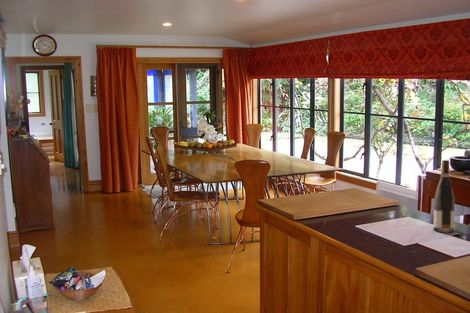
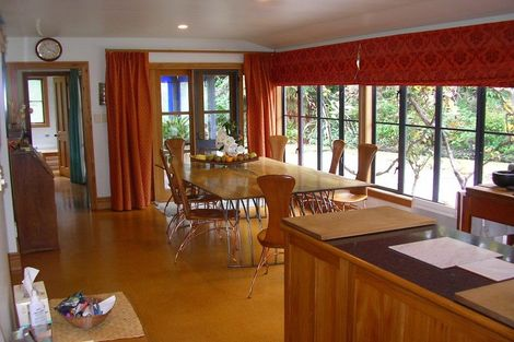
- wine bottle (444, 195)
